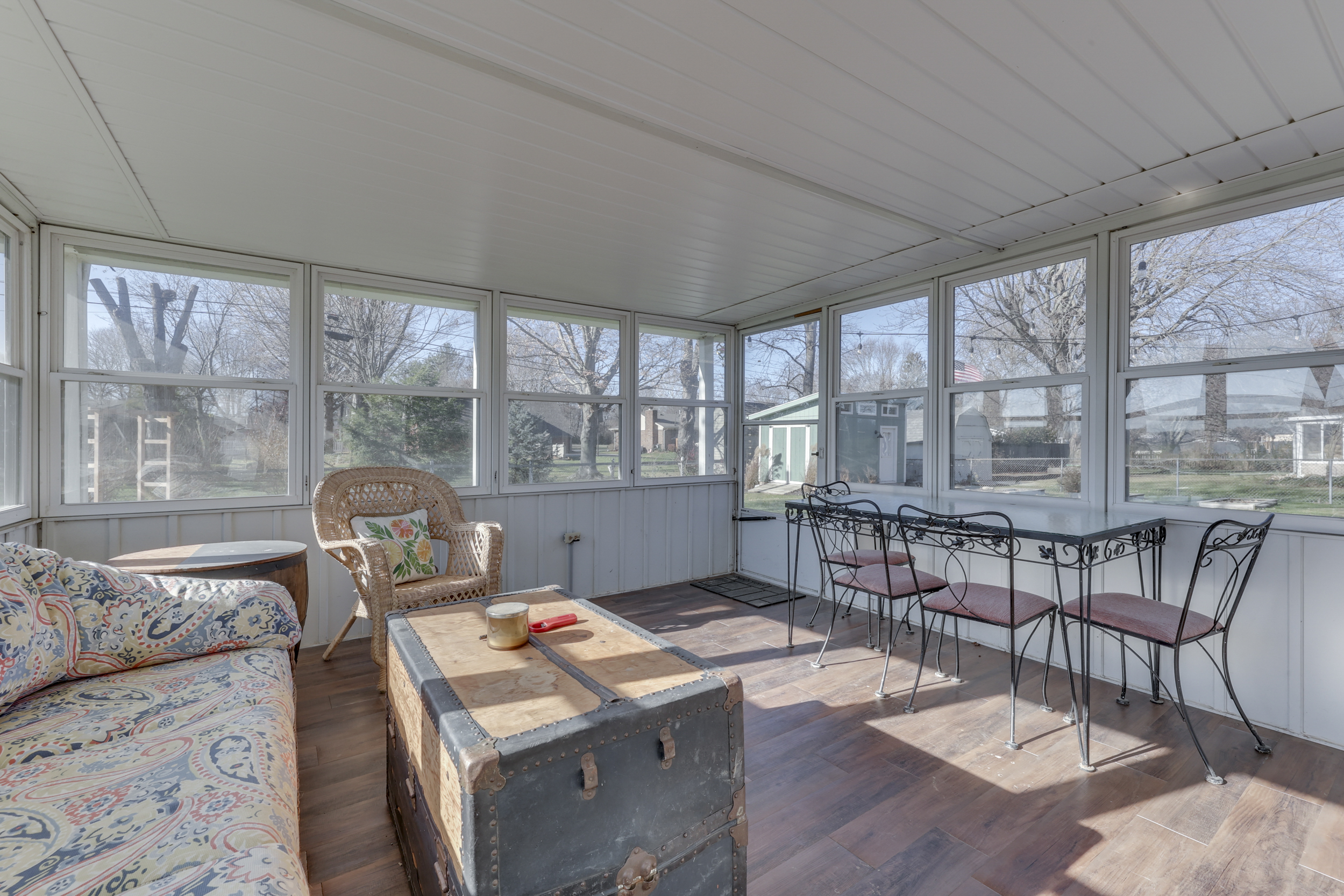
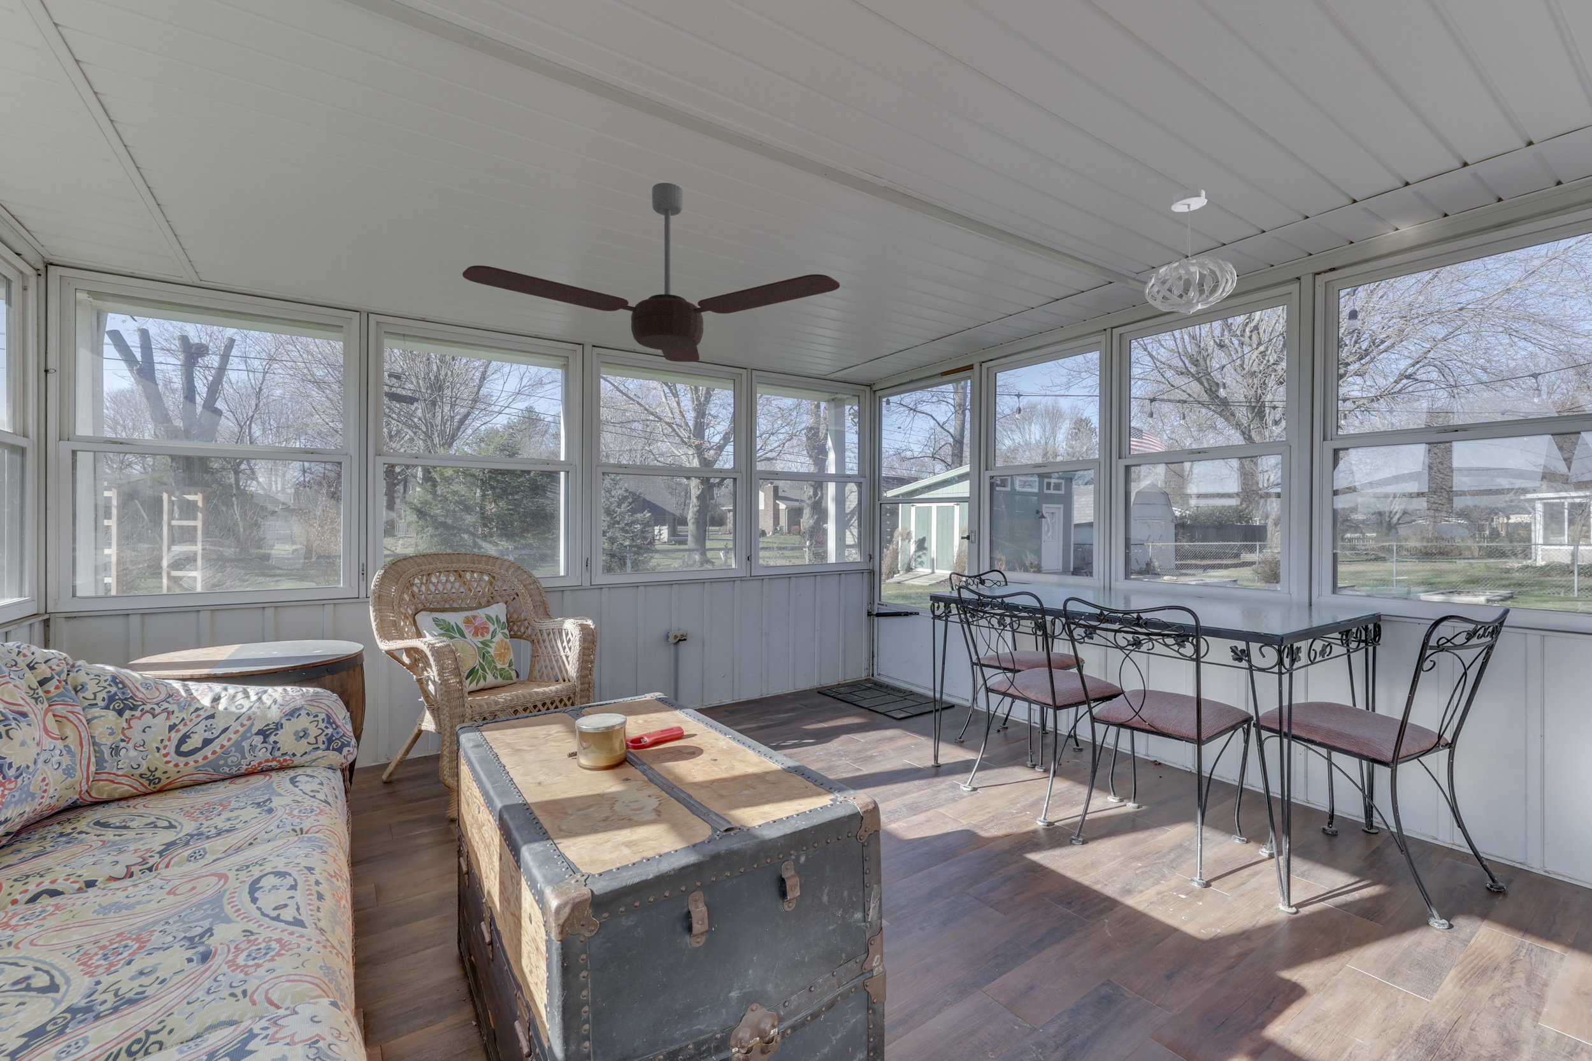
+ pendant light (1189, 255)
+ ceiling fan (665, 275)
